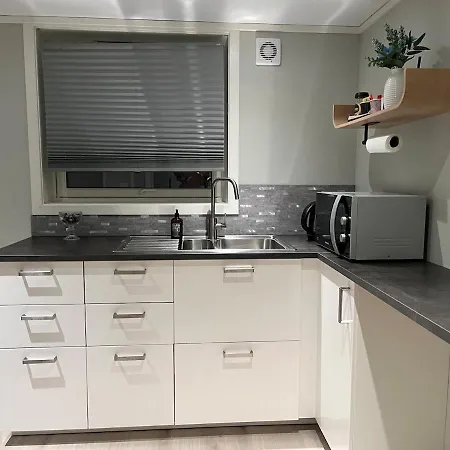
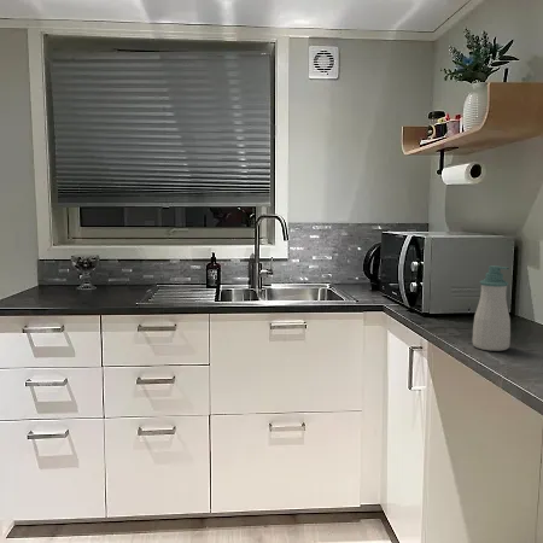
+ soap bottle (492, 306)
